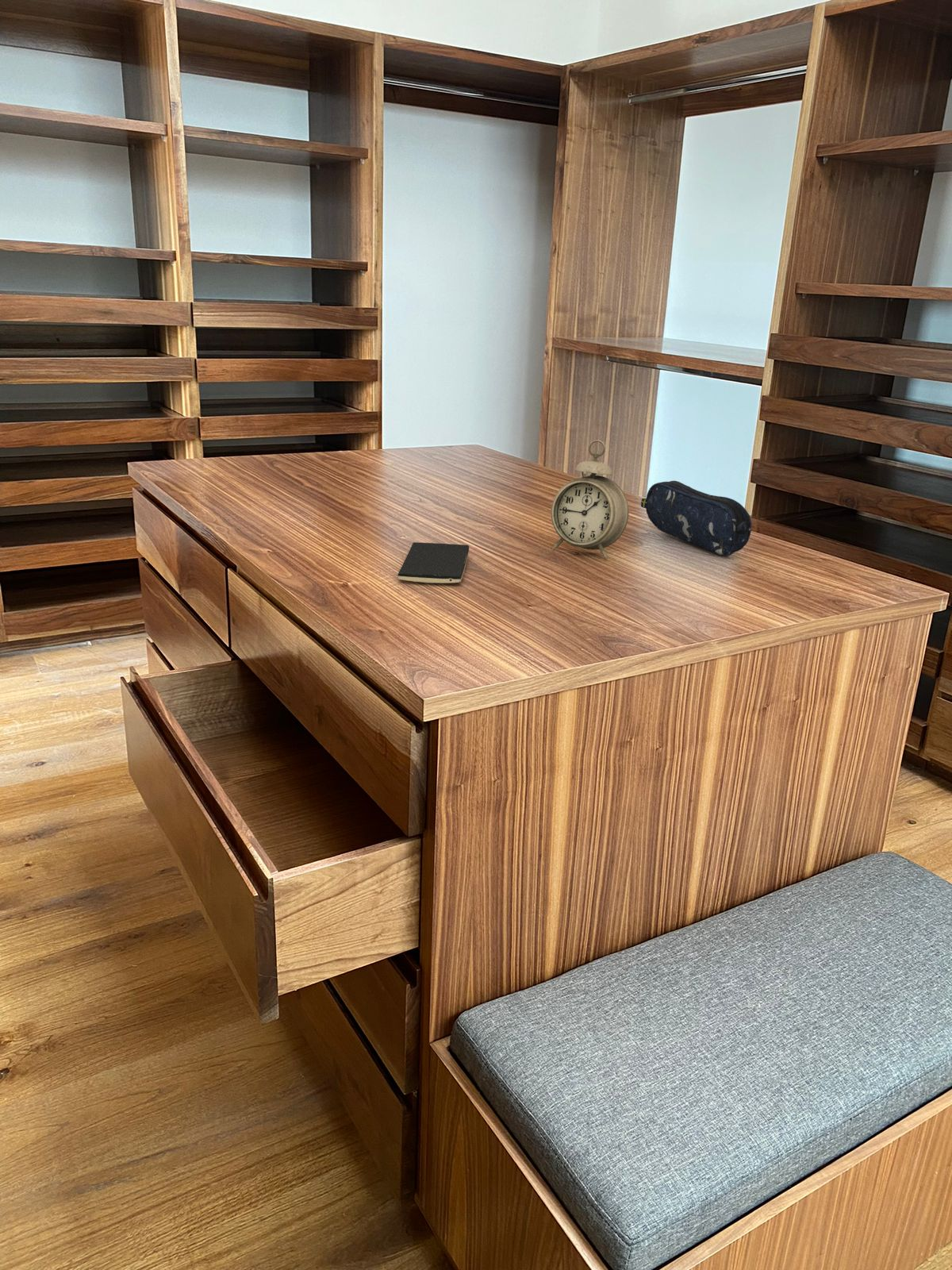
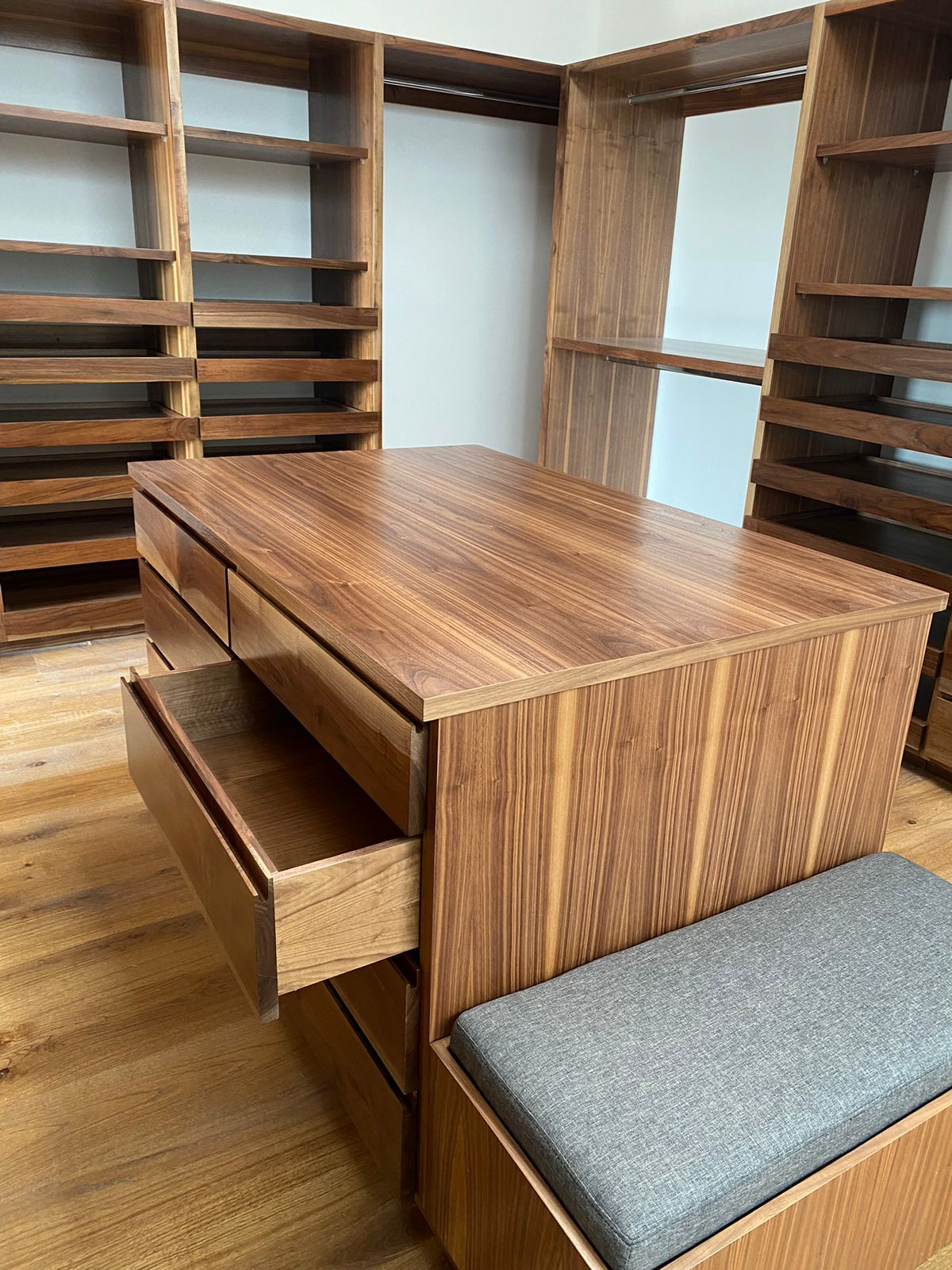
- smartphone (435, 563)
- pencil case (696, 517)
- alarm clock (589, 497)
